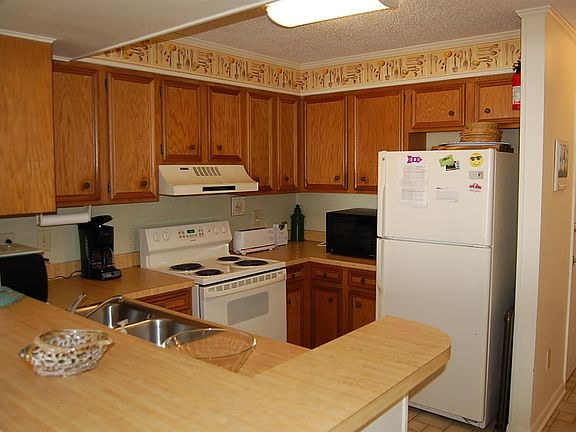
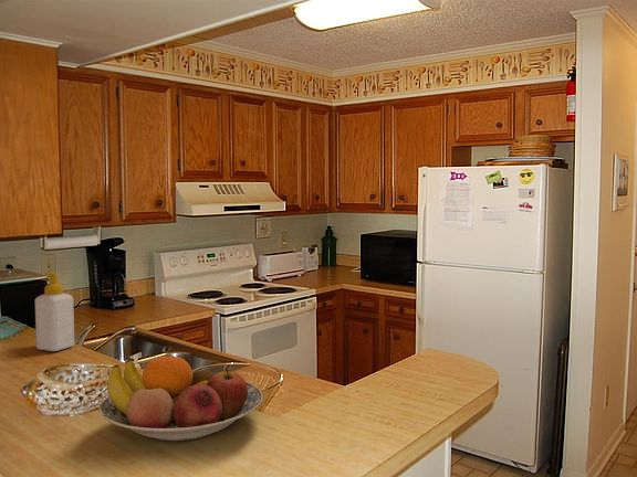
+ soap bottle (54, 310)
+ fruit bowl (182, 392)
